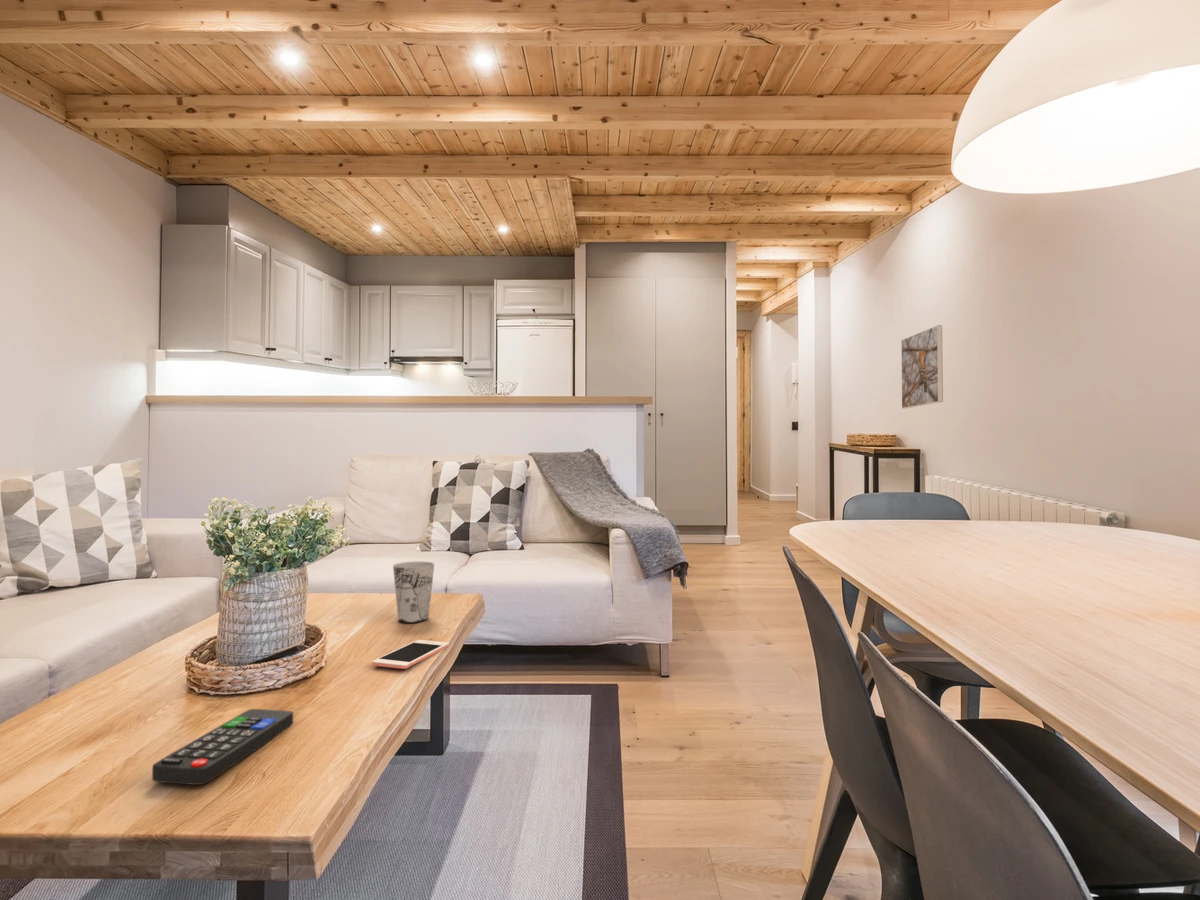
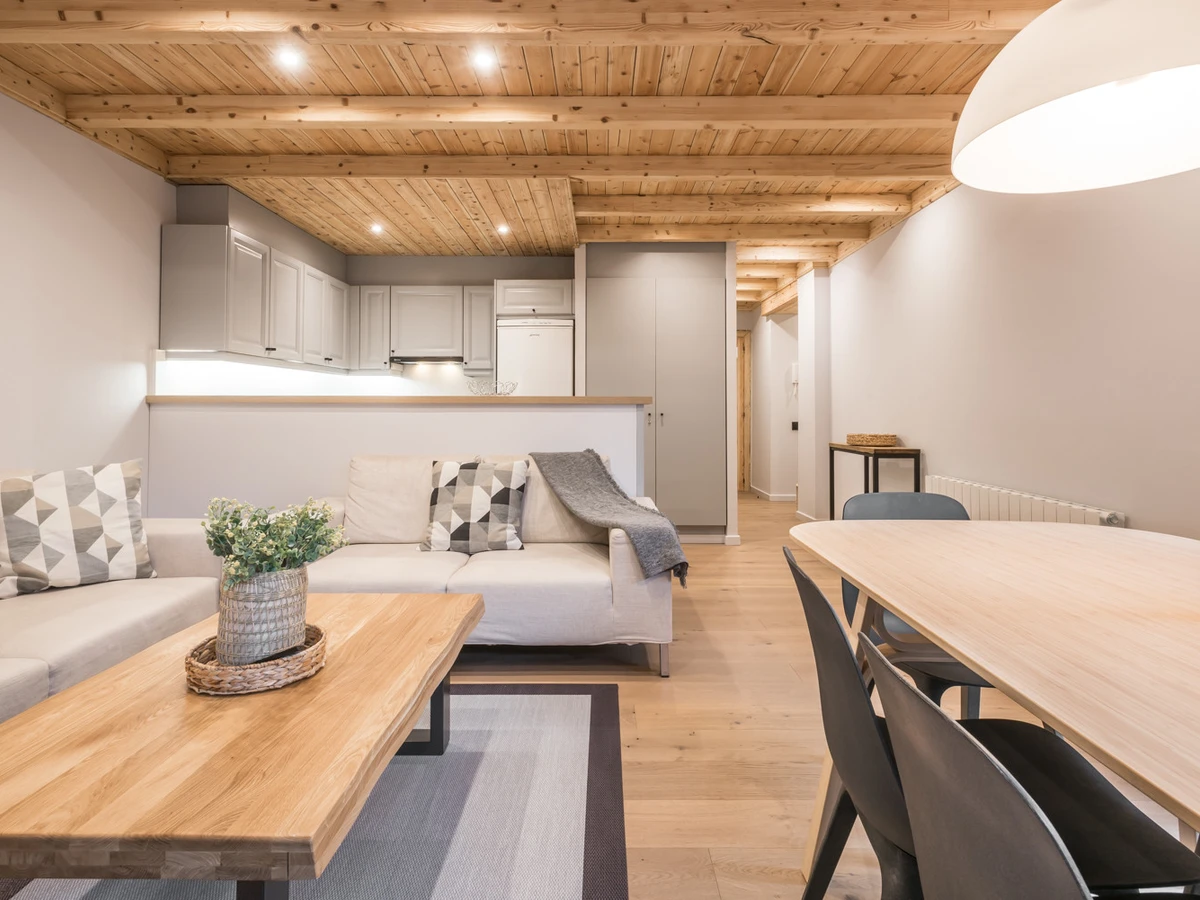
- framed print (920, 369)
- remote control (229, 741)
- cup (413, 591)
- cell phone (412, 653)
